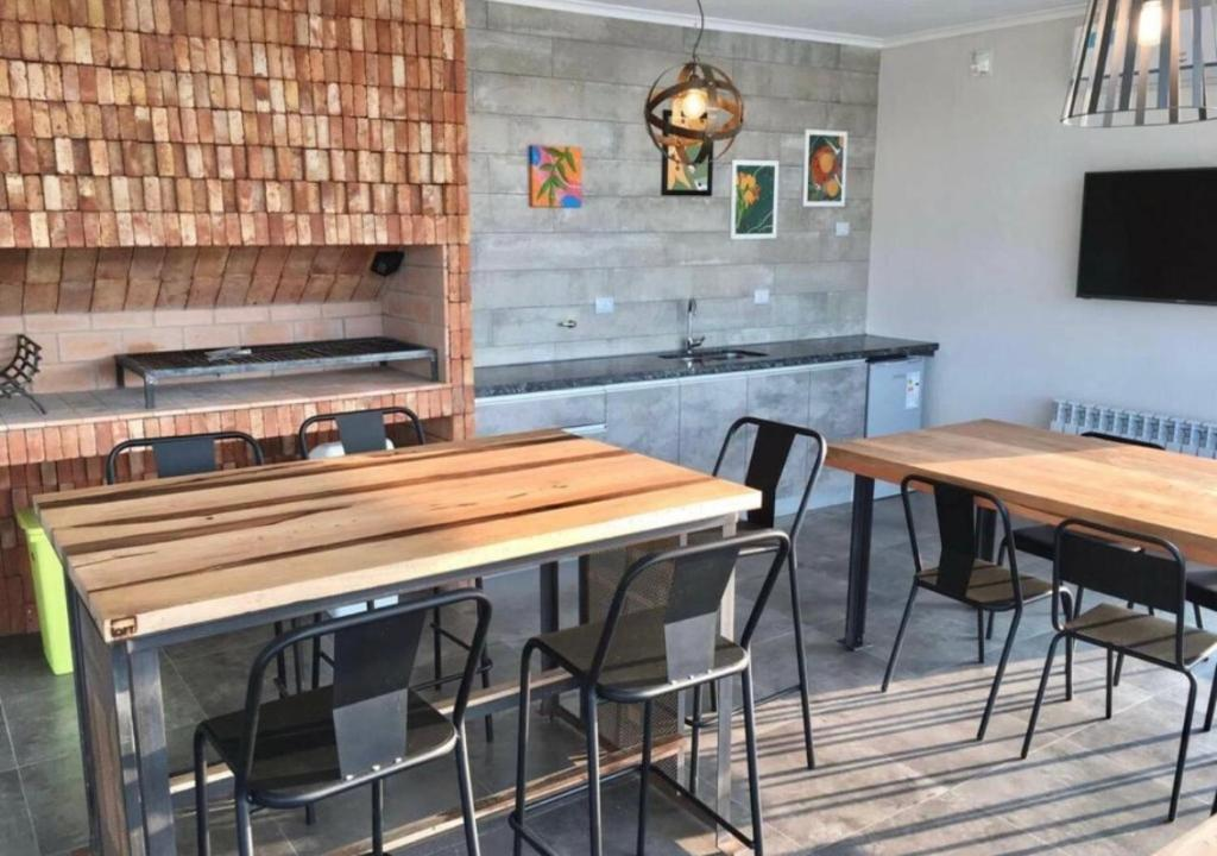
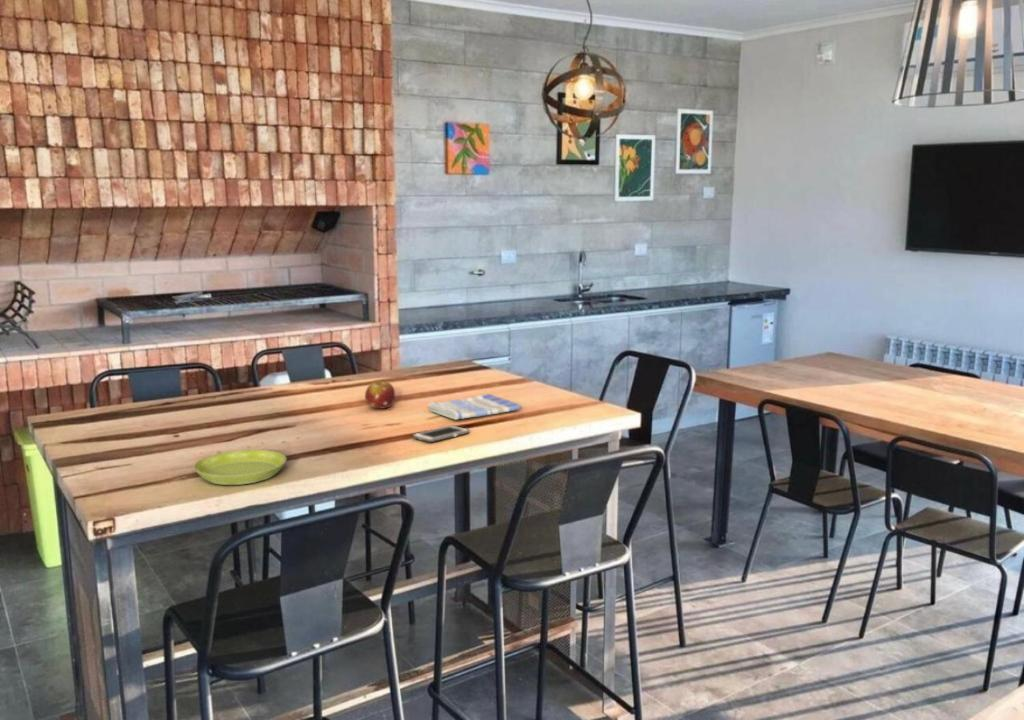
+ saucer (241, 468)
+ dish towel (474, 406)
+ cell phone (441, 433)
+ fruit (380, 394)
